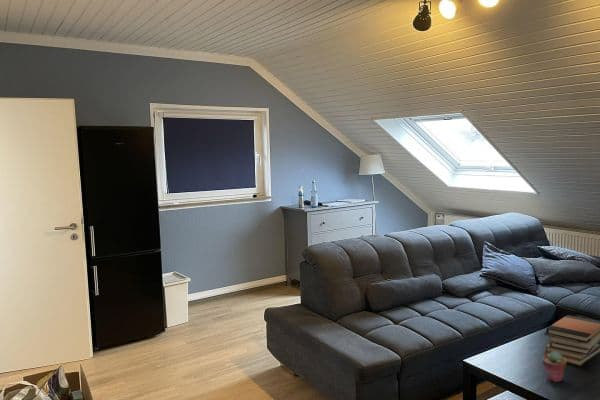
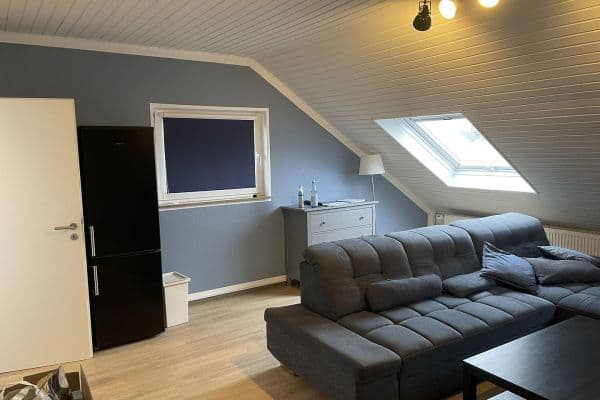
- book stack (575, 339)
- potted succulent (554, 365)
